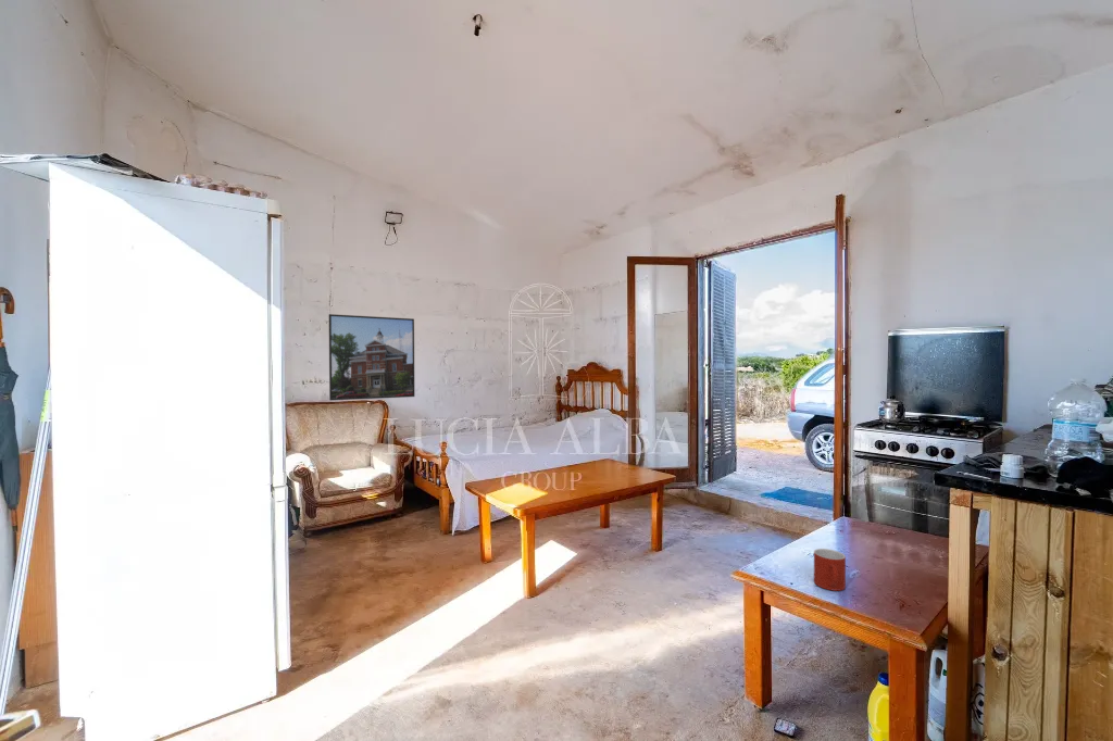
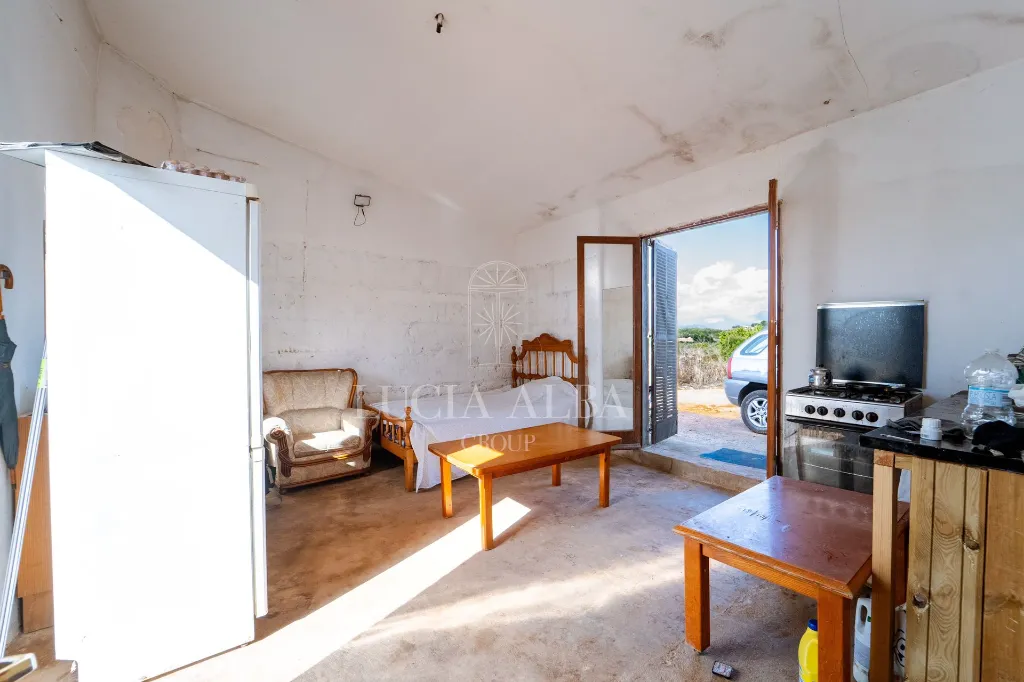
- mug (831, 572)
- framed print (374, 357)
